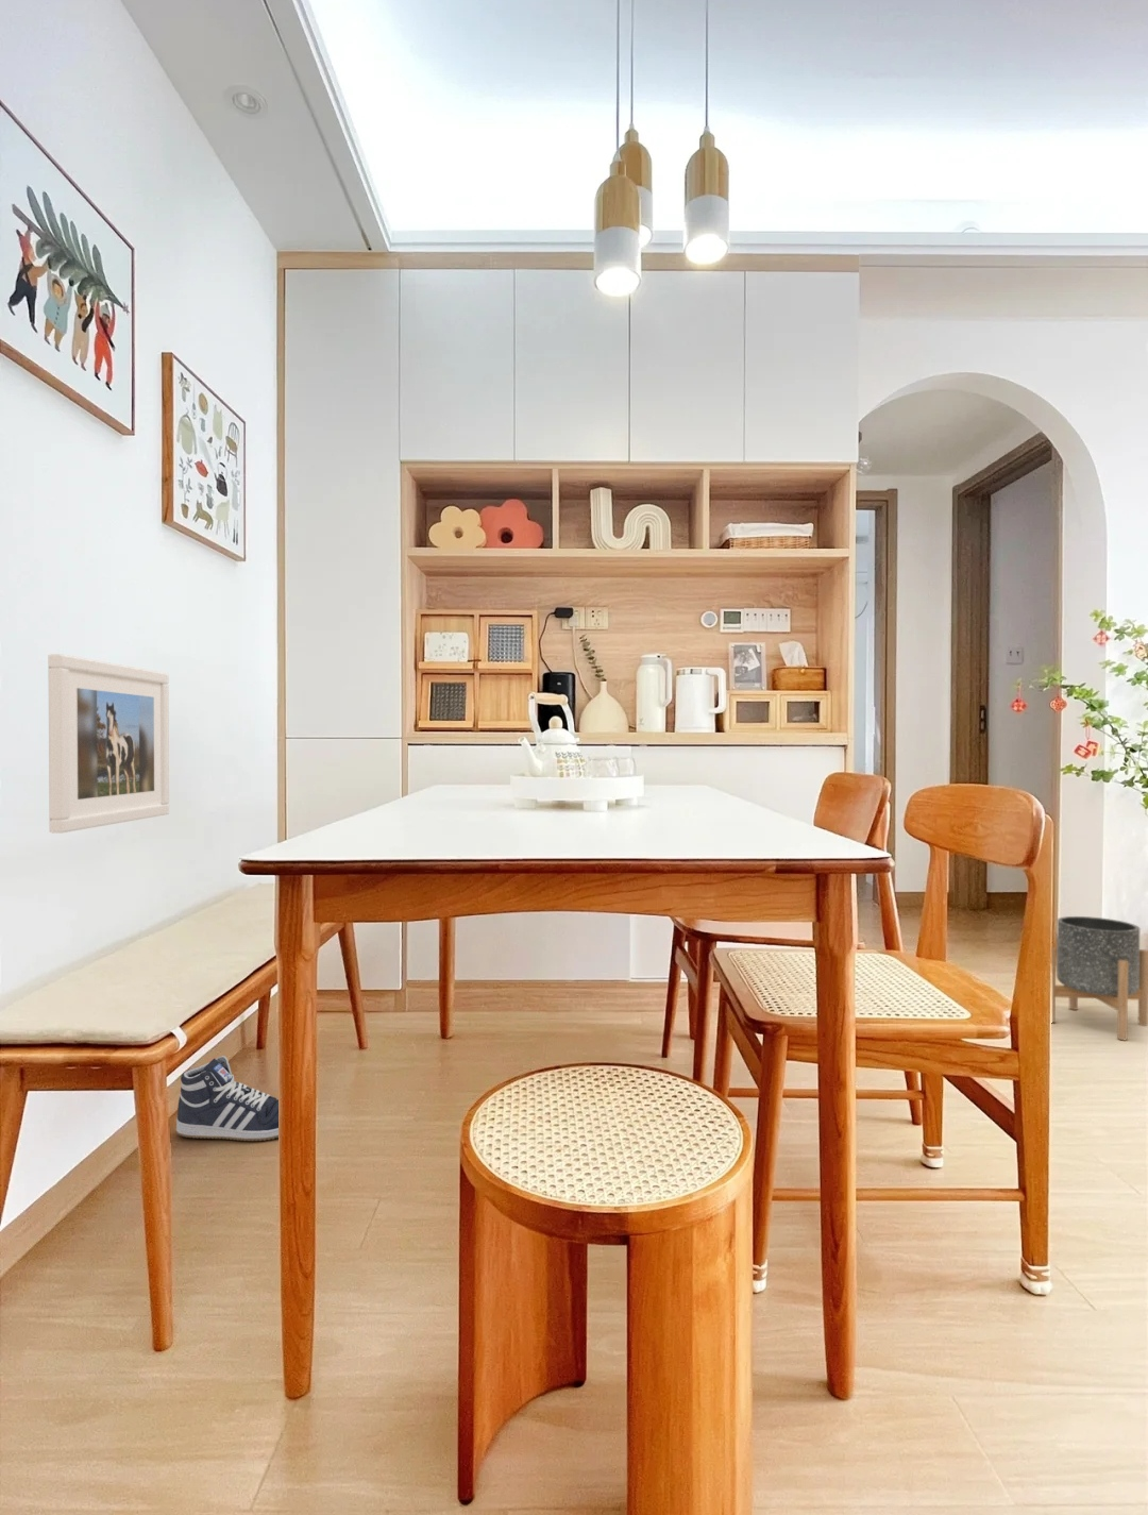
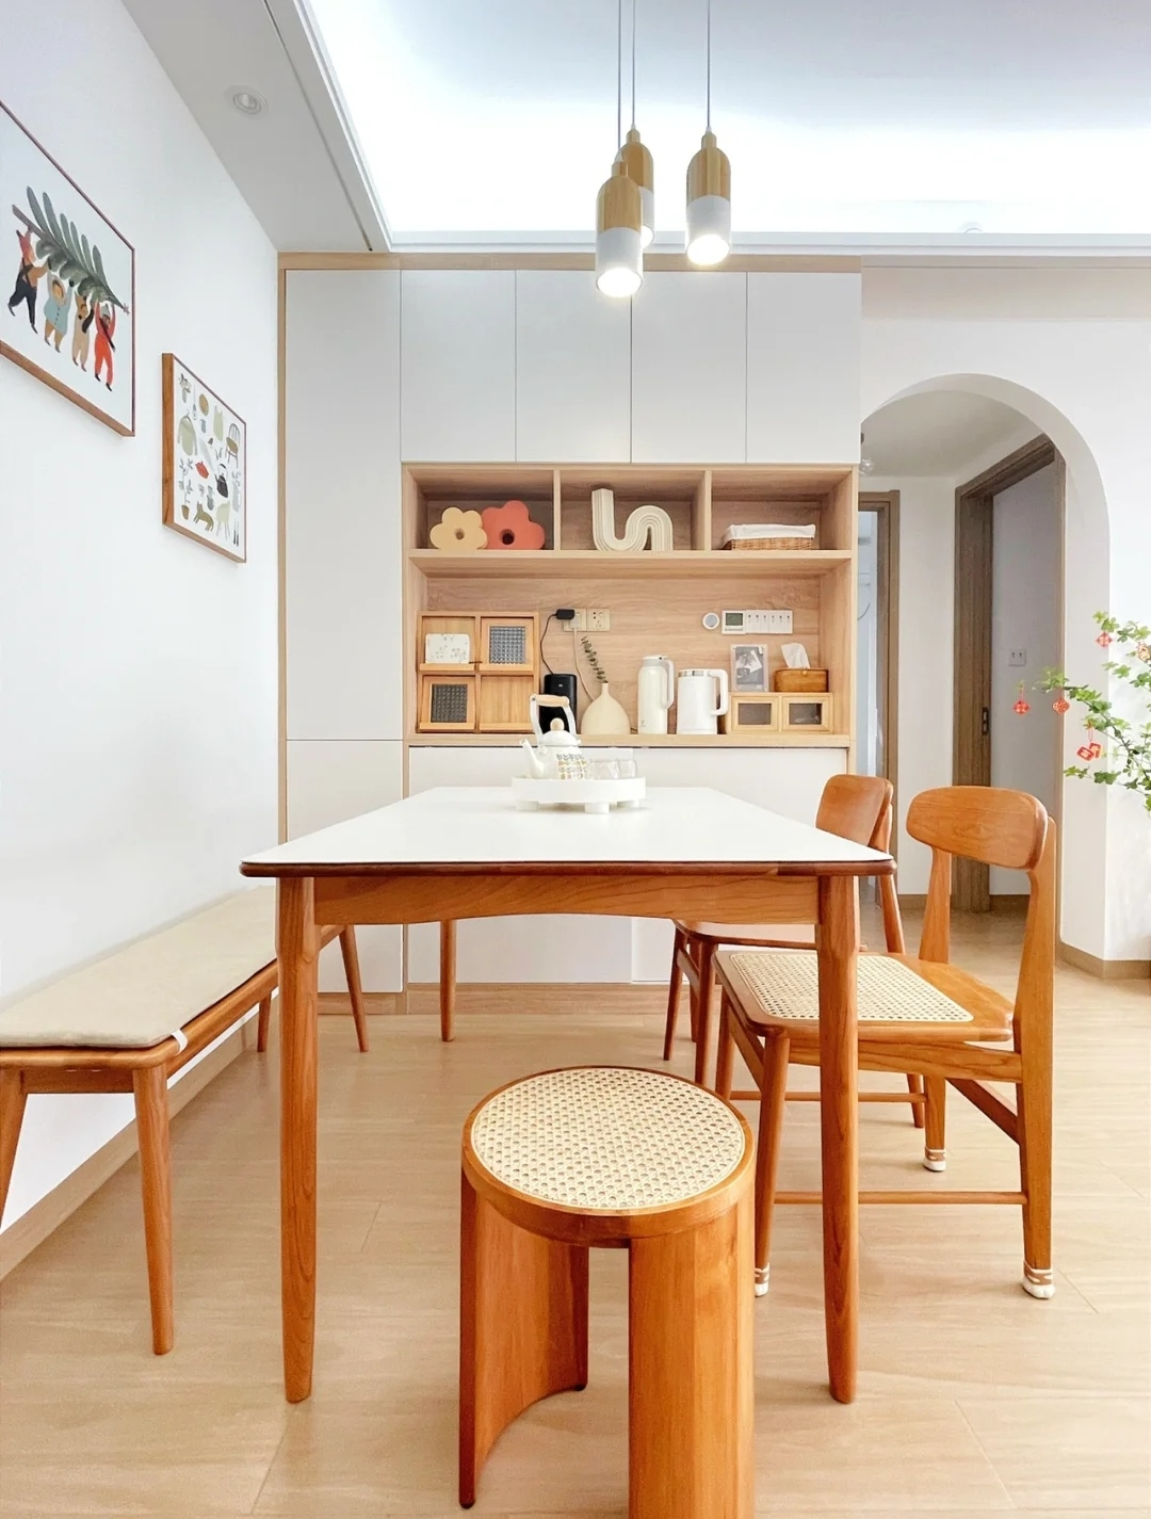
- planter (1097, 972)
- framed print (116, 743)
- sneaker (241, 1096)
